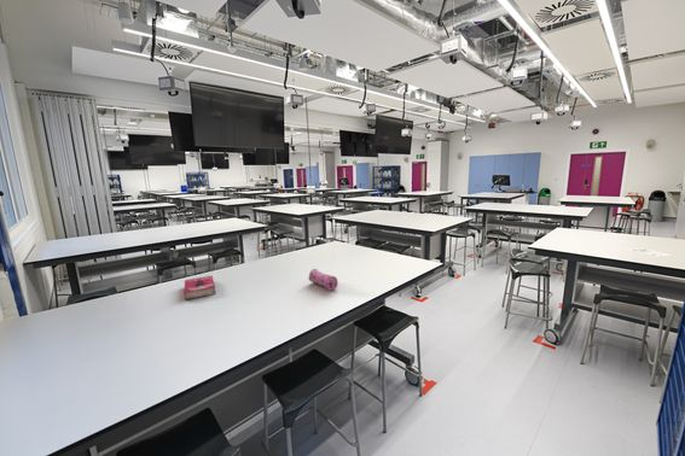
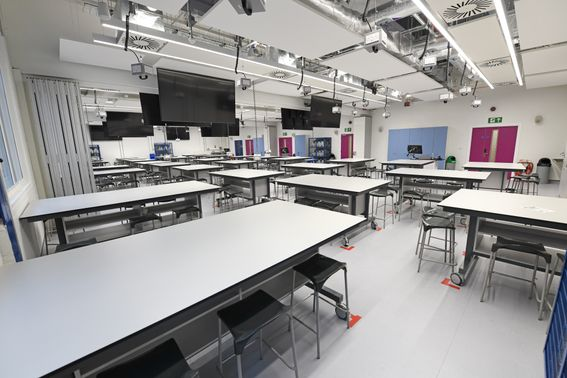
- pencil case (323, 279)
- book (199, 286)
